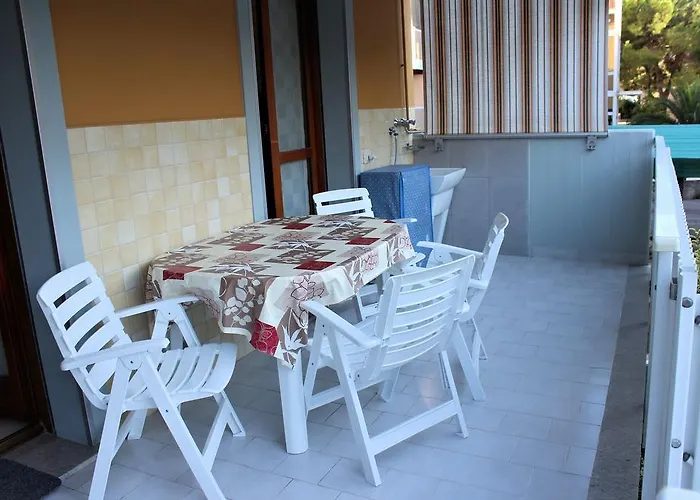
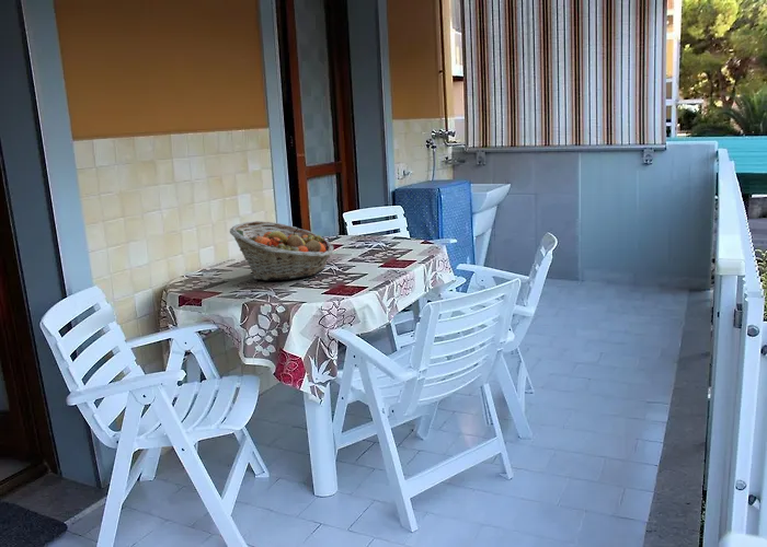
+ fruit basket (283, 247)
